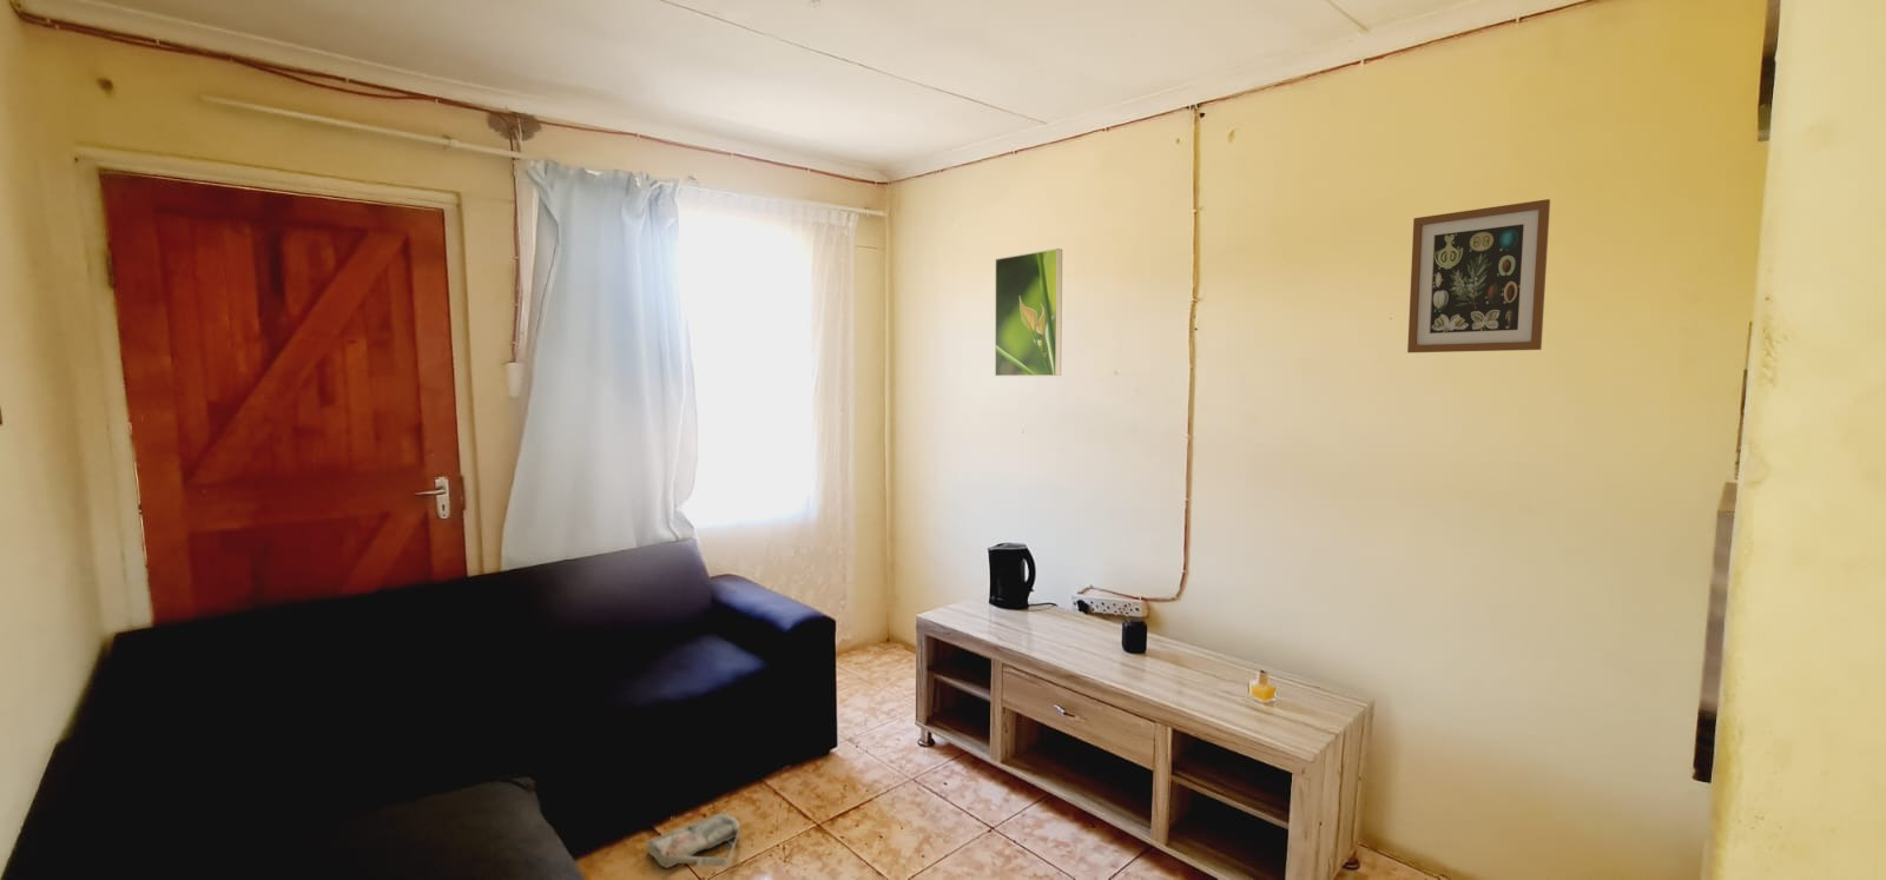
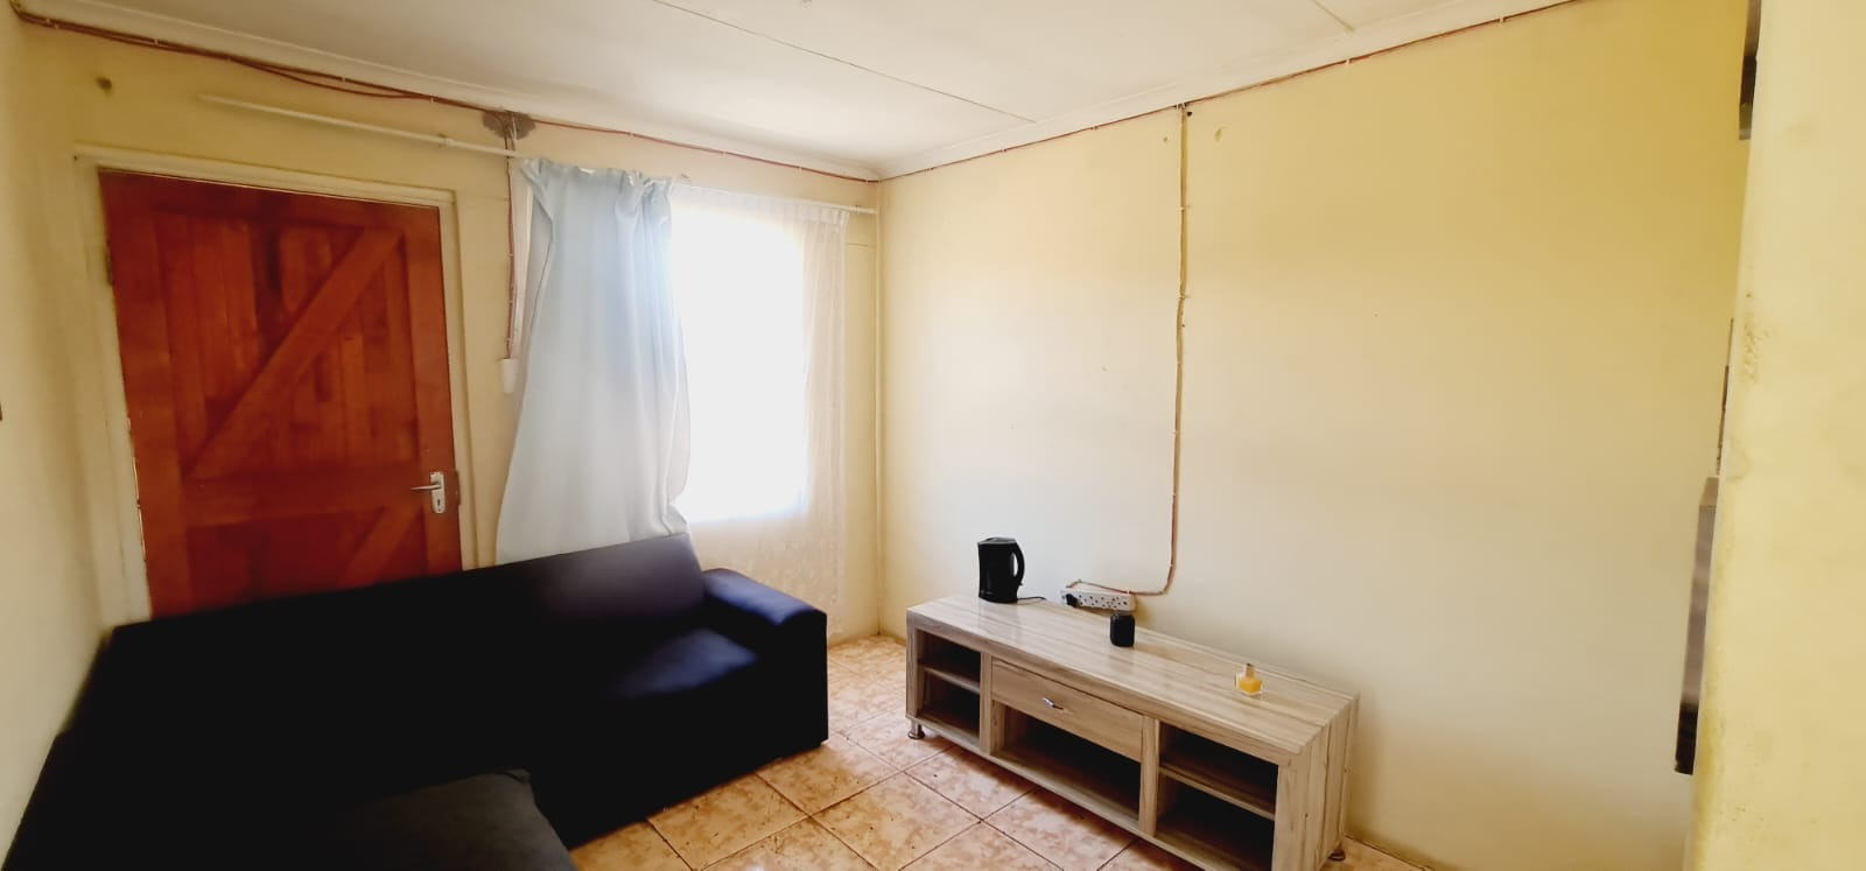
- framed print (1027, 315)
- bag (706, 845)
- wall art (1473, 280)
